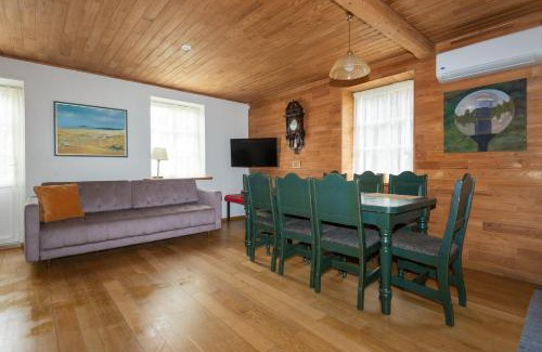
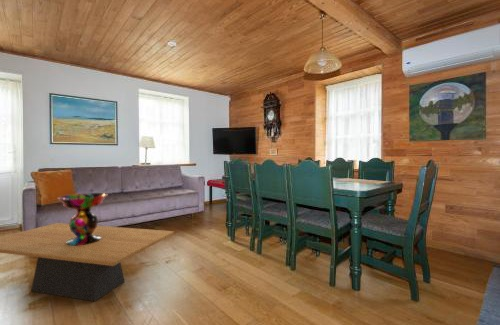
+ decorative bowl (83, 218)
+ coffee table (79, 262)
